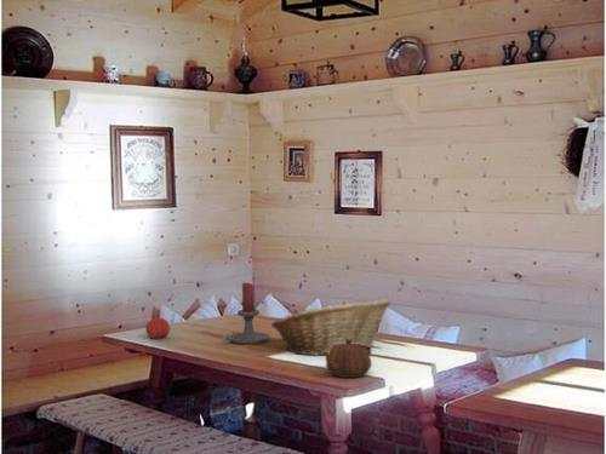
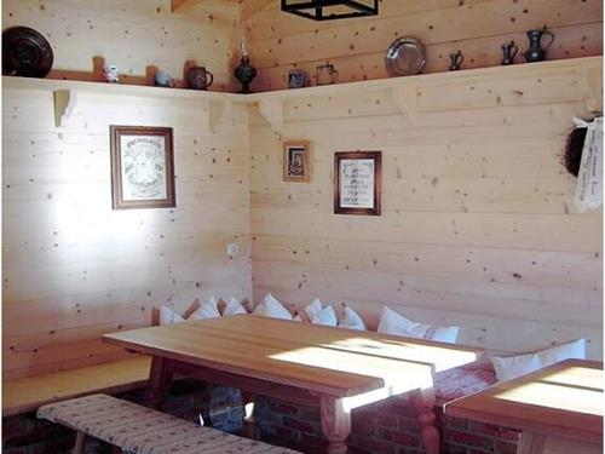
- teapot (347, 356)
- candle holder (244, 312)
- fruit (158, 327)
- fruit basket (332, 322)
